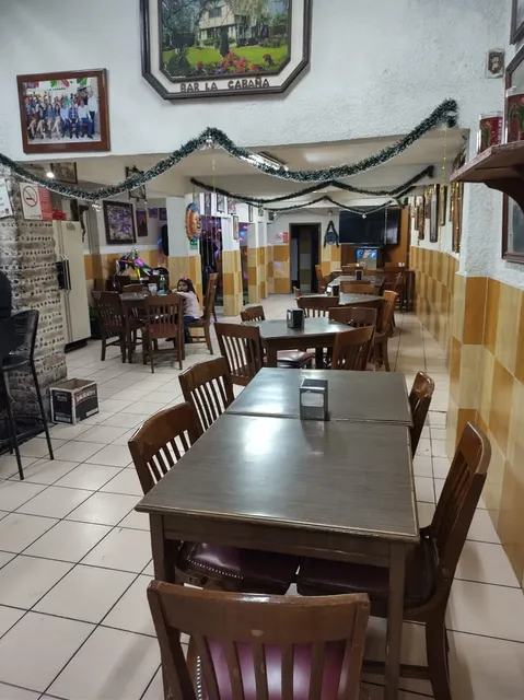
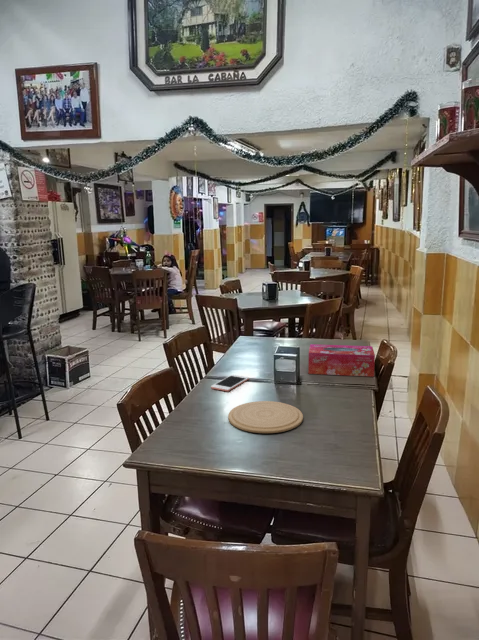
+ cell phone (230, 382)
+ tissue box (340, 359)
+ plate (265, 415)
